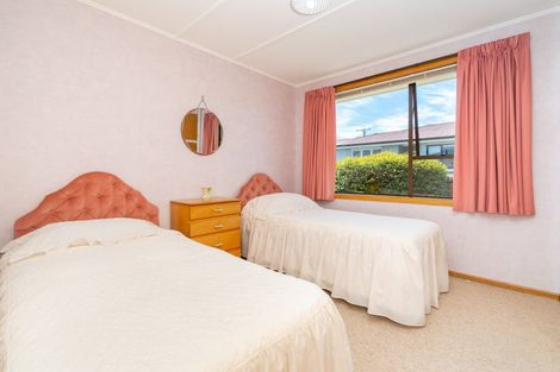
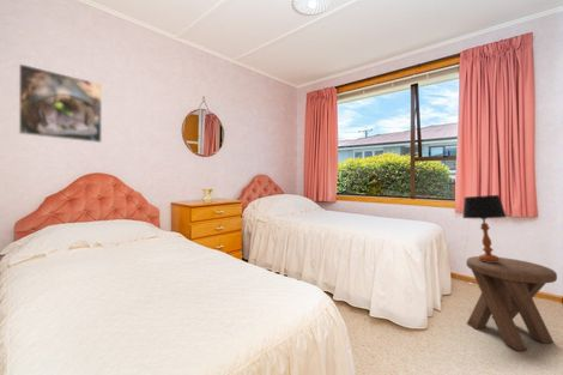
+ table lamp (489, 228)
+ music stool (507, 298)
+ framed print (63, 107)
